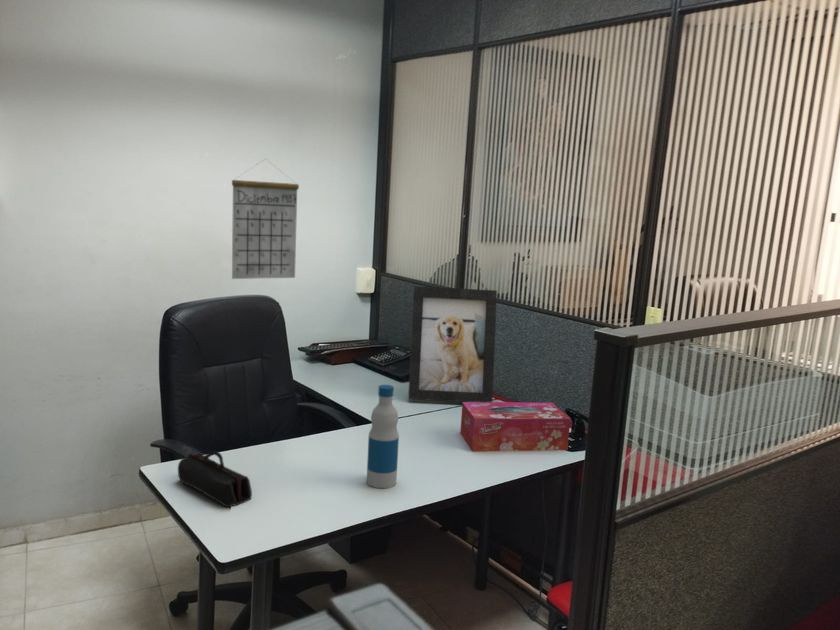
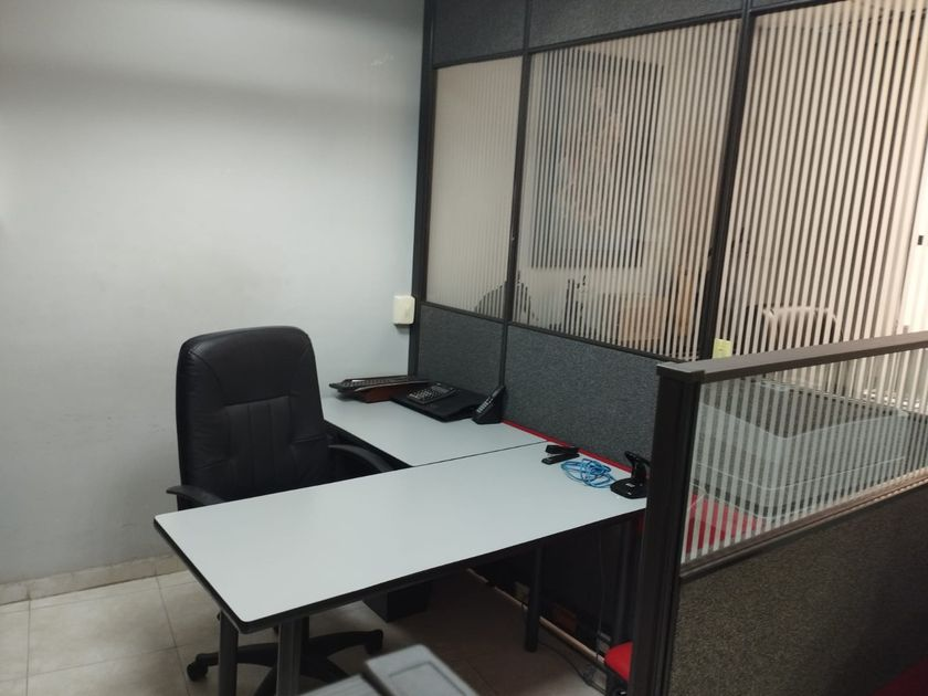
- pencil case (213, 471)
- calendar (265, 219)
- picture frame (452, 342)
- tissue box (513, 425)
- bottle (383, 434)
